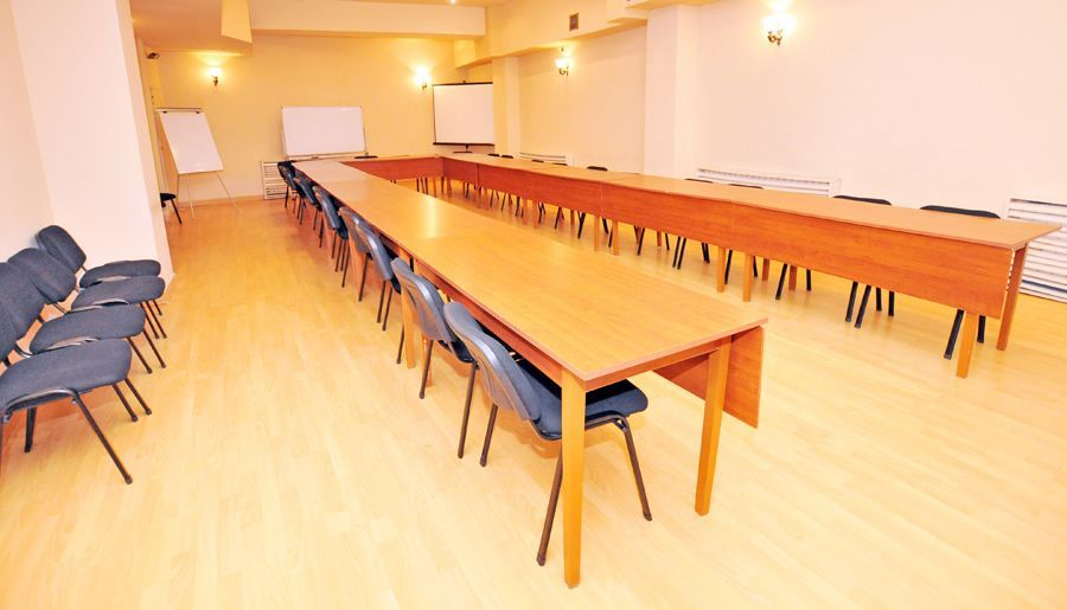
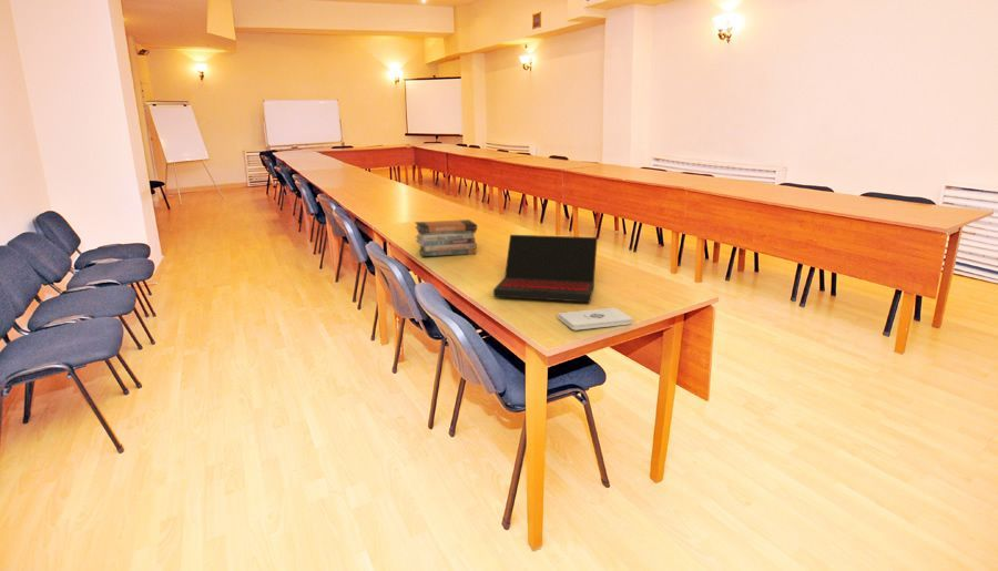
+ notepad (594, 318)
+ laptop (547, 265)
+ book stack (446, 237)
